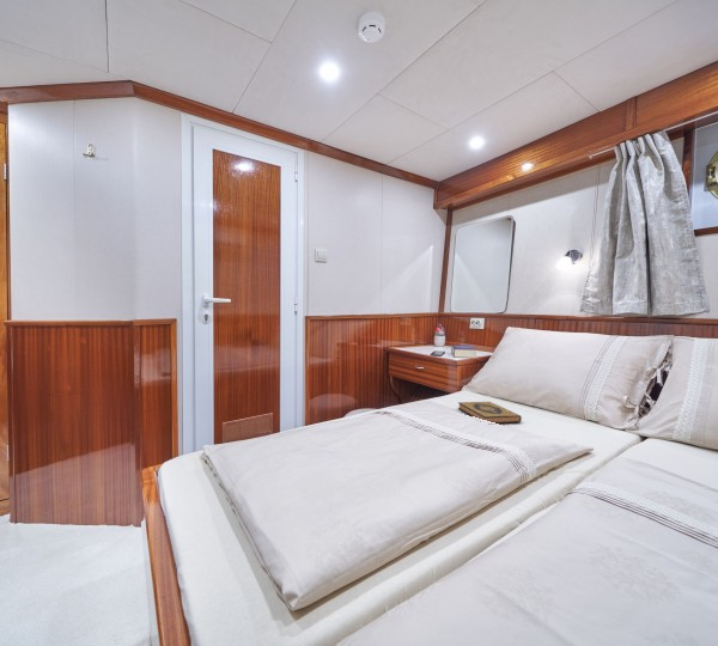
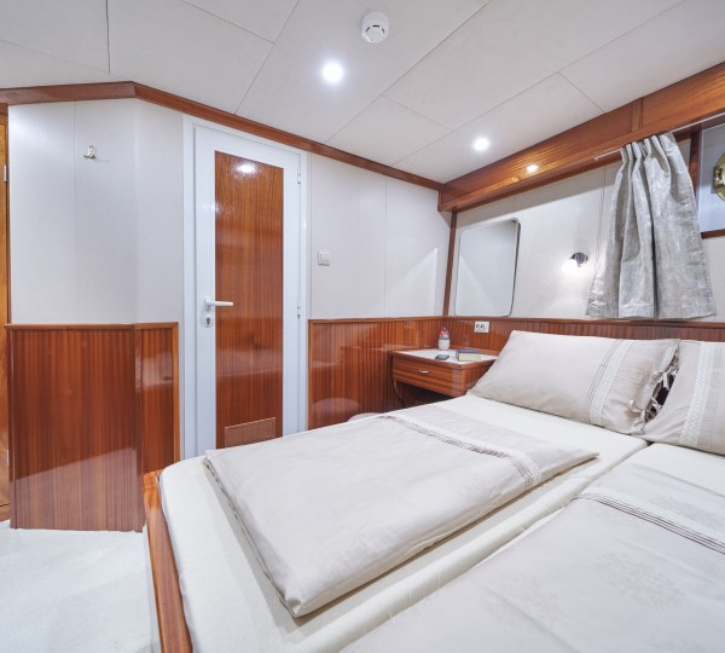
- hardback book (487, 412)
